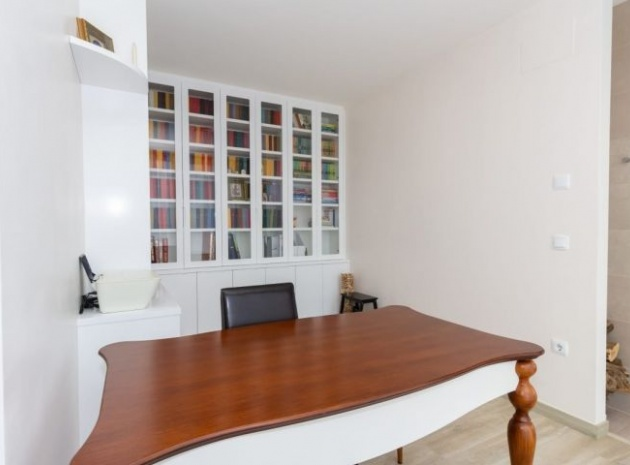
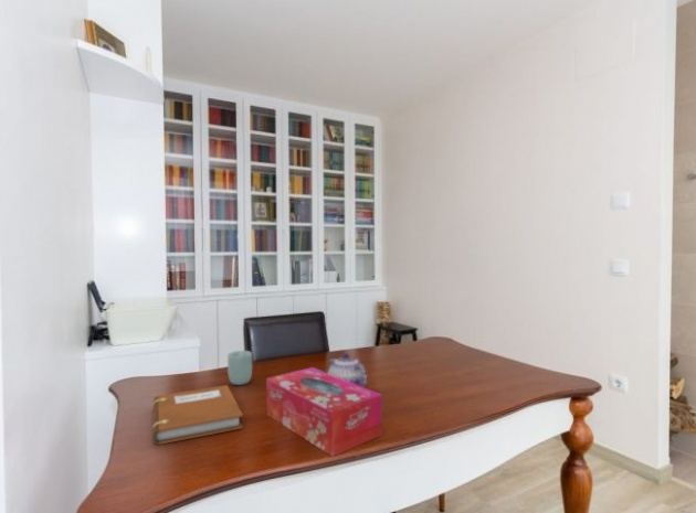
+ teapot (346, 372)
+ notebook (194, 410)
+ tissue box (320, 405)
+ cup (240, 367)
